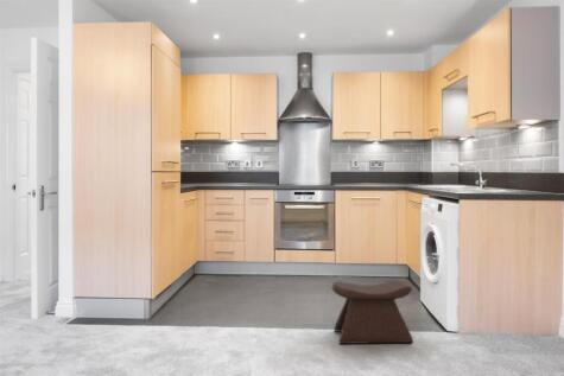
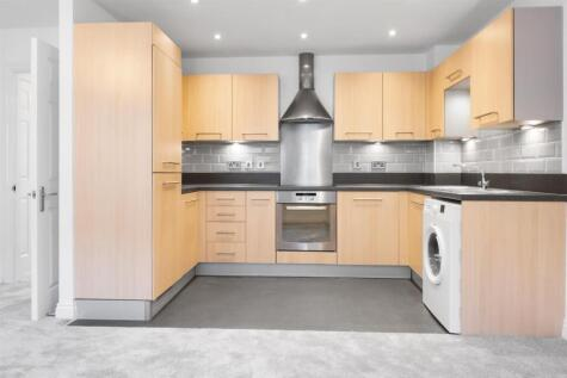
- stool (370, 310)
